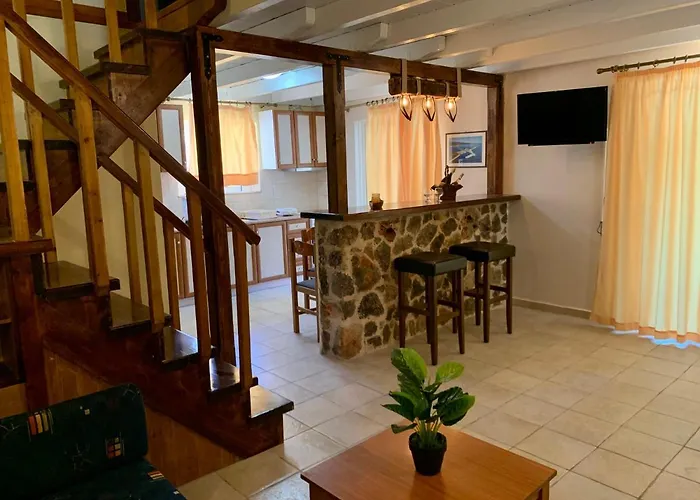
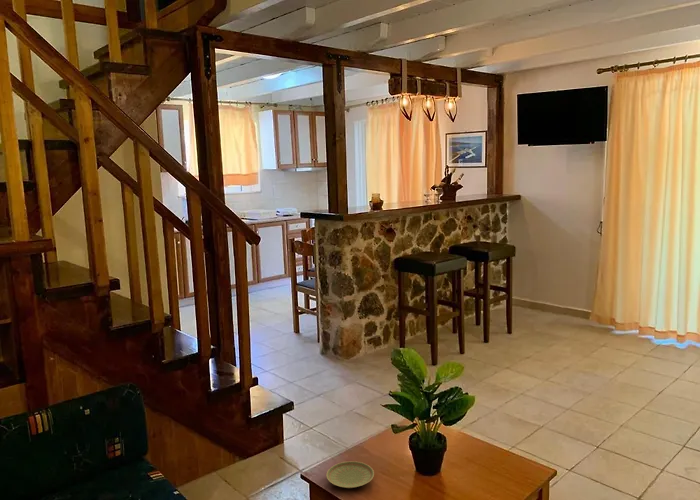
+ plate (350, 476)
